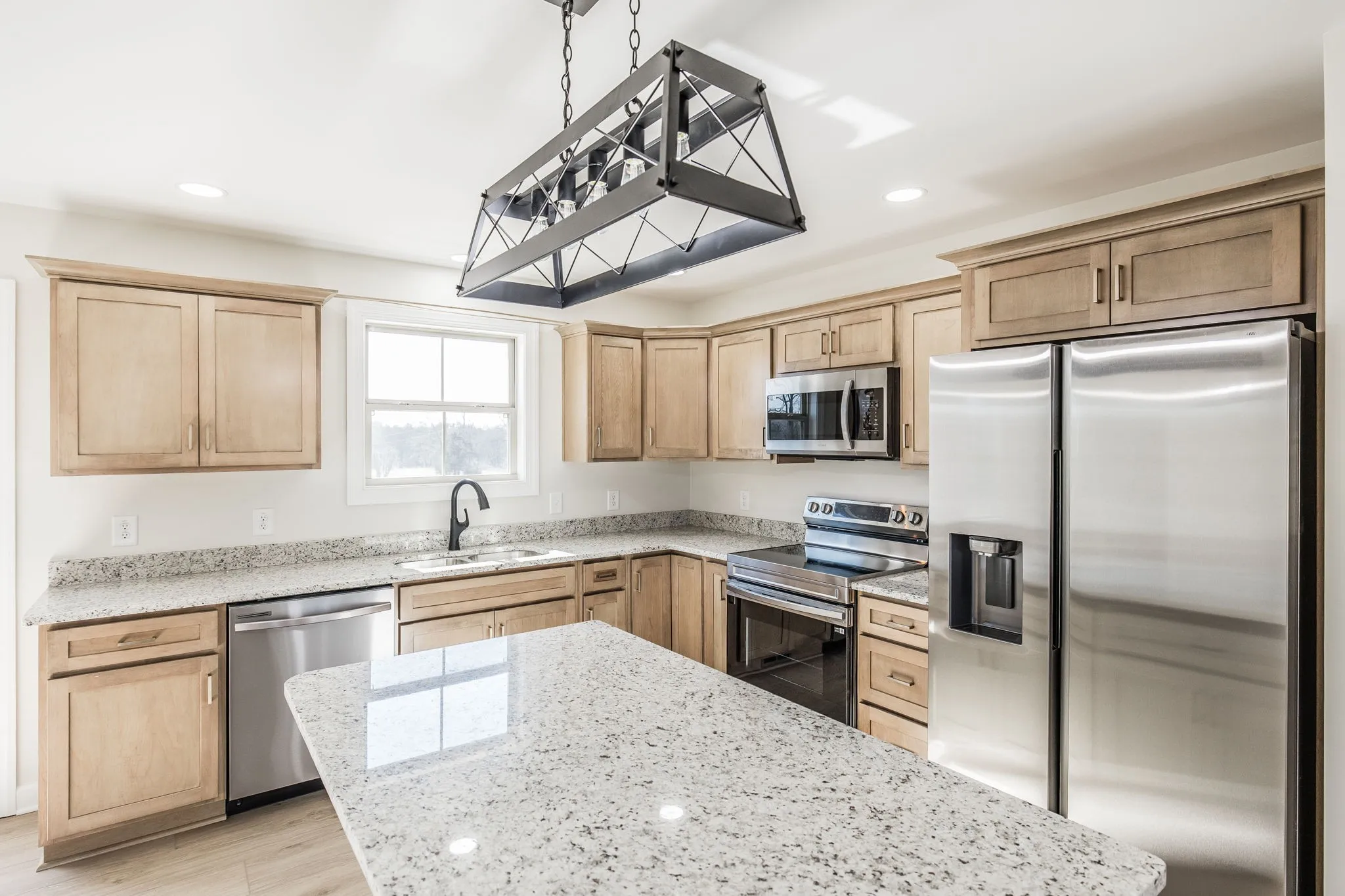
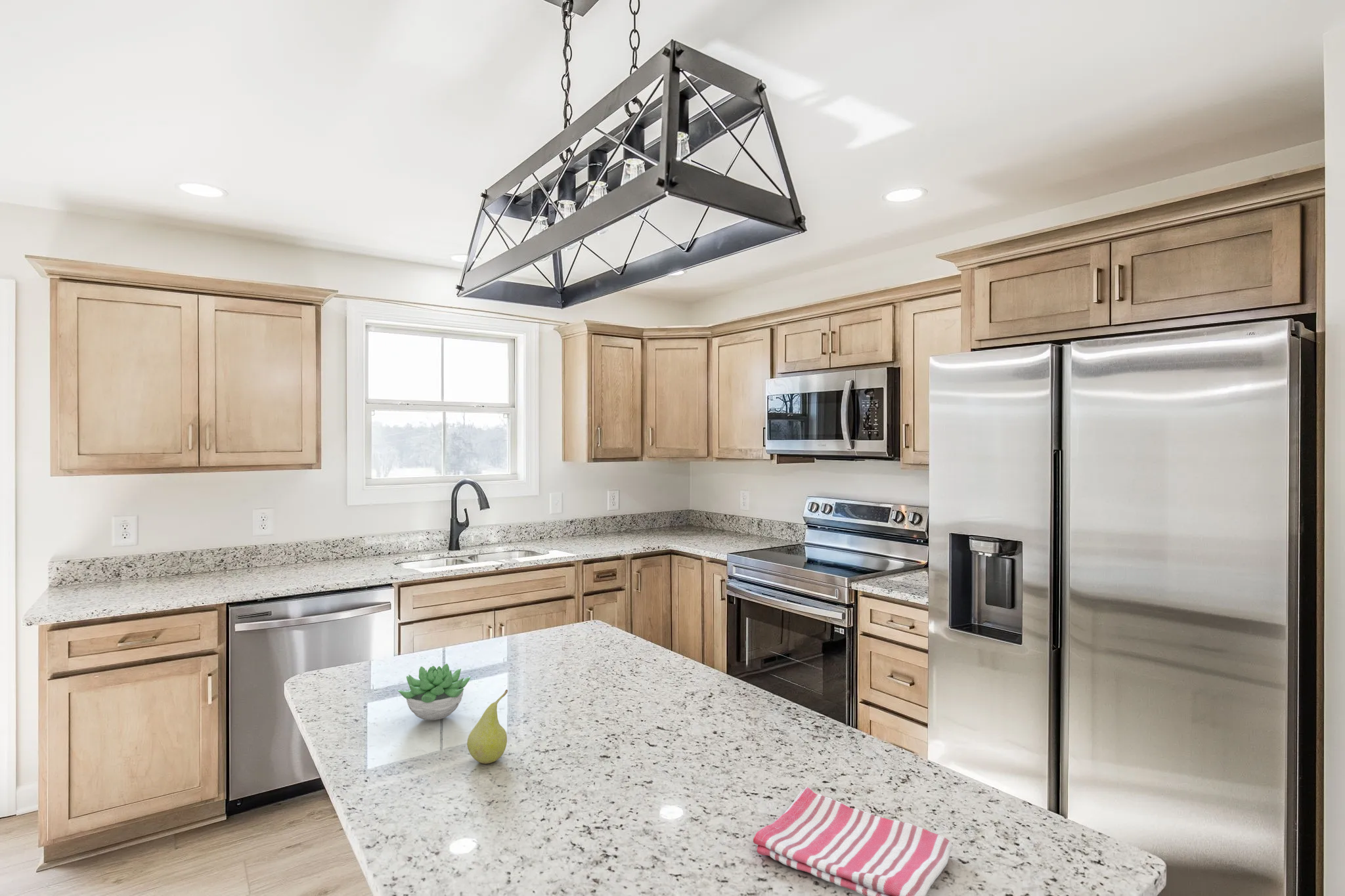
+ dish towel (852, 842)
+ succulent plant (435, 693)
+ fruit (490, 727)
